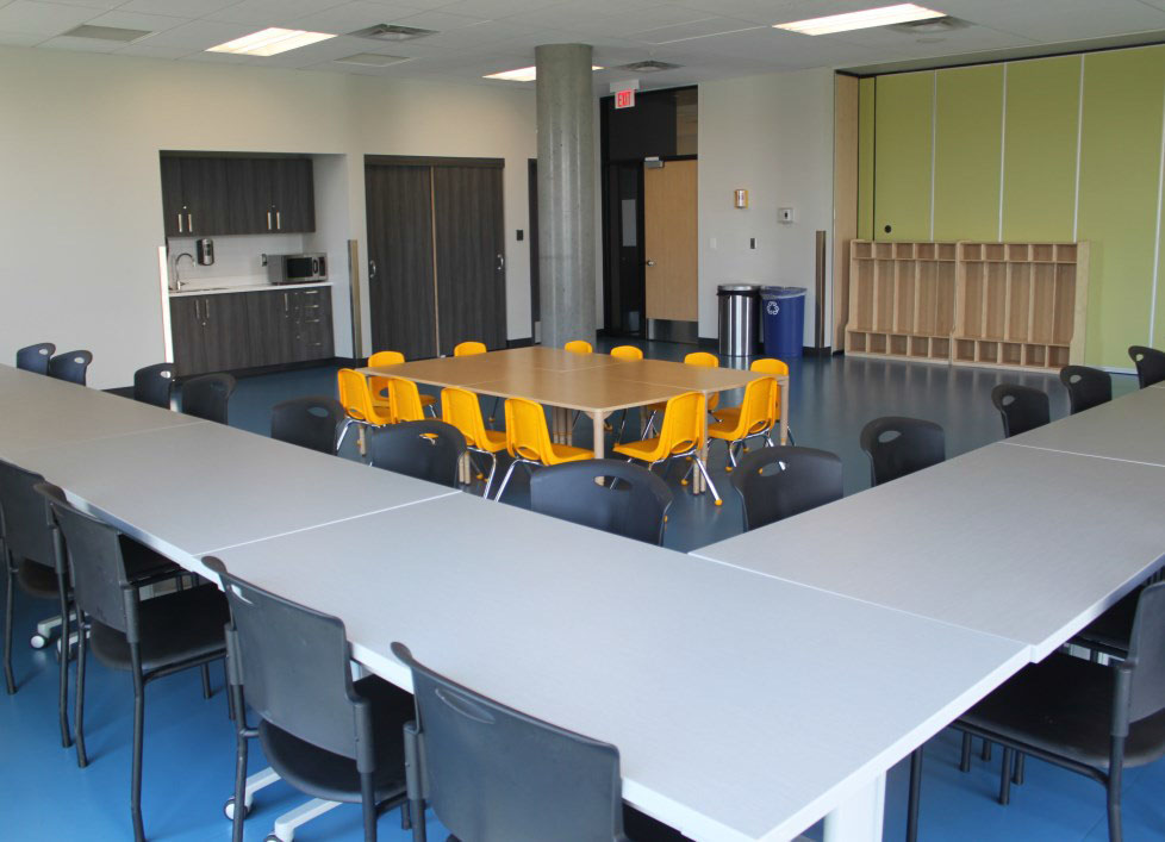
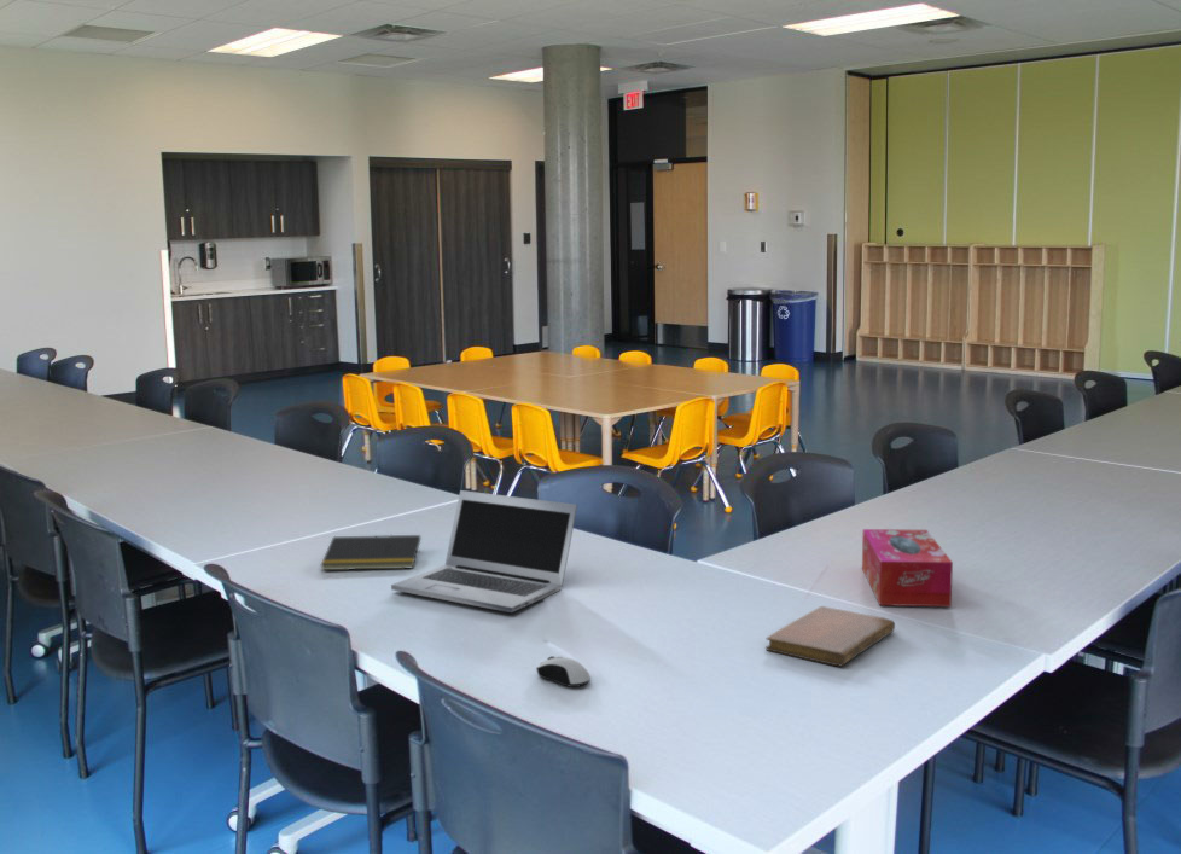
+ laptop (484, 547)
+ computer mouse (564, 668)
+ tissue box (903, 565)
+ notebook (831, 634)
+ notepad (372, 552)
